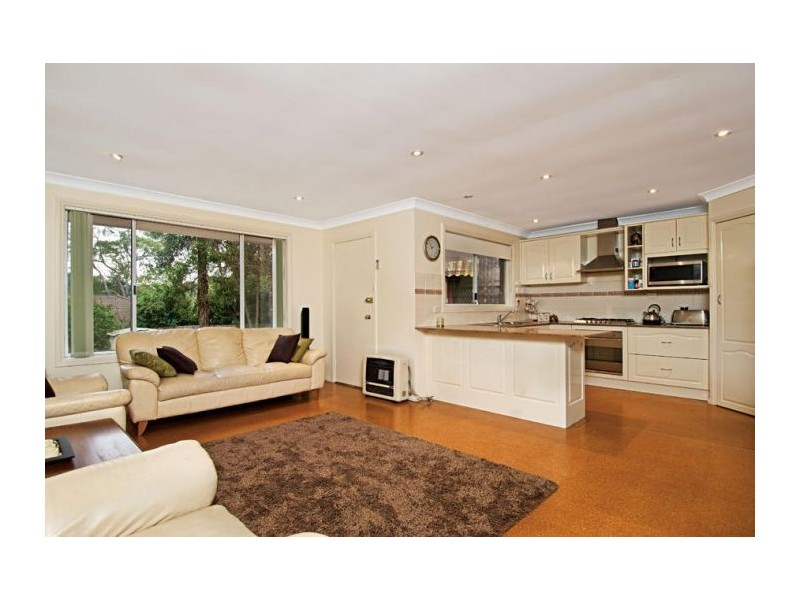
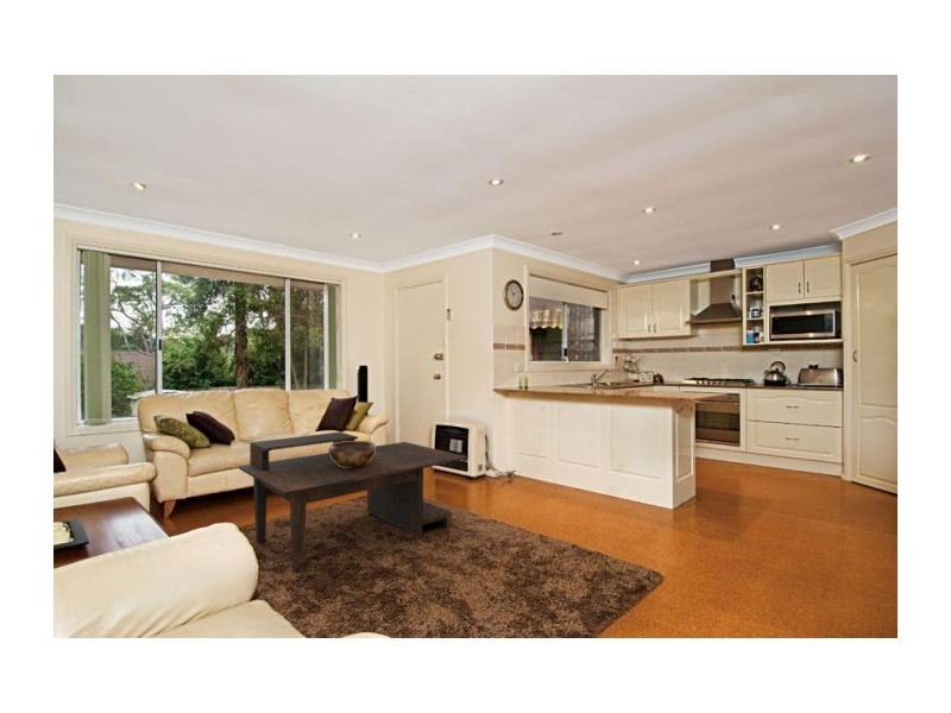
+ coffee table (358, 486)
+ decorative bowl (352, 454)
